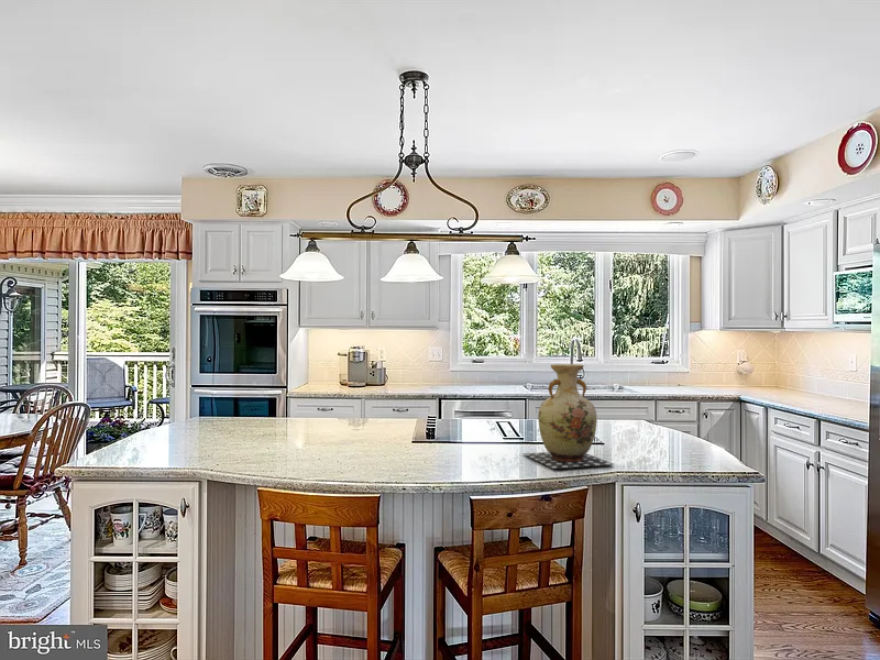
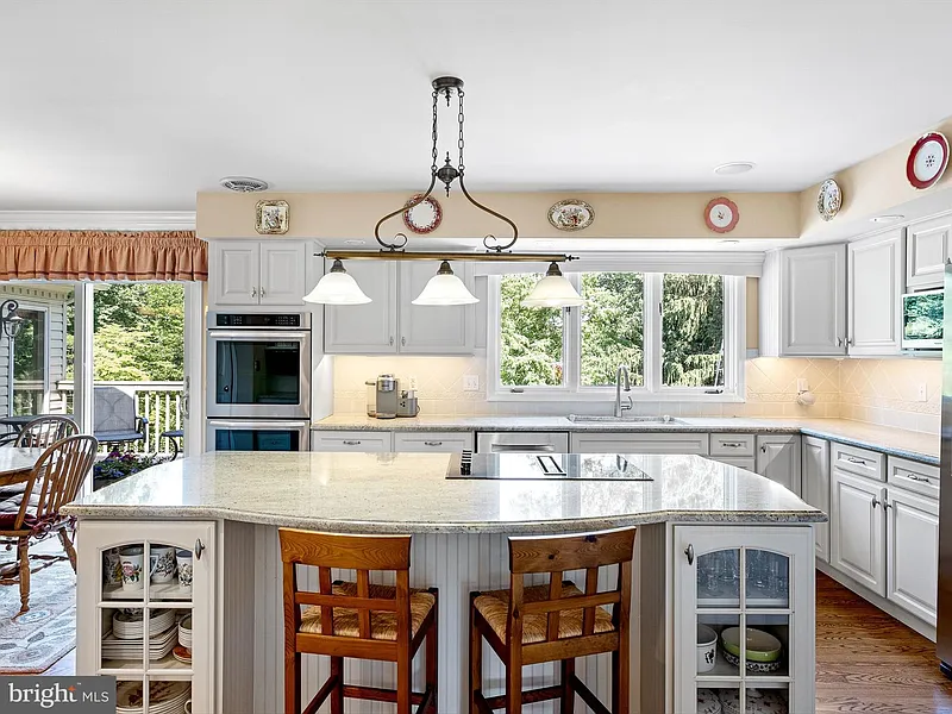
- vase (566, 413)
